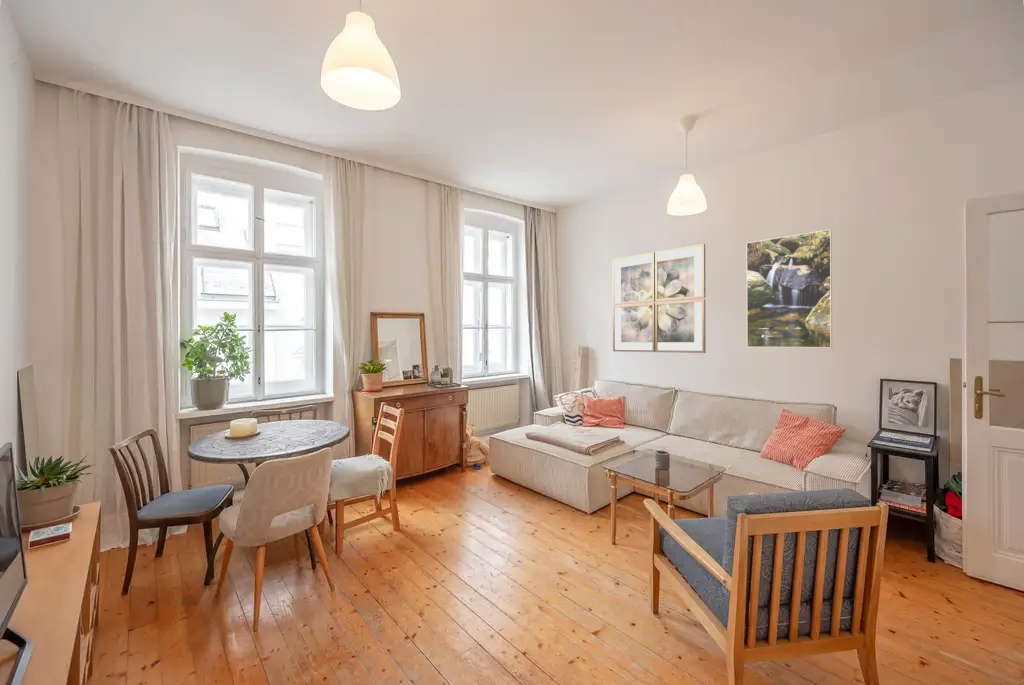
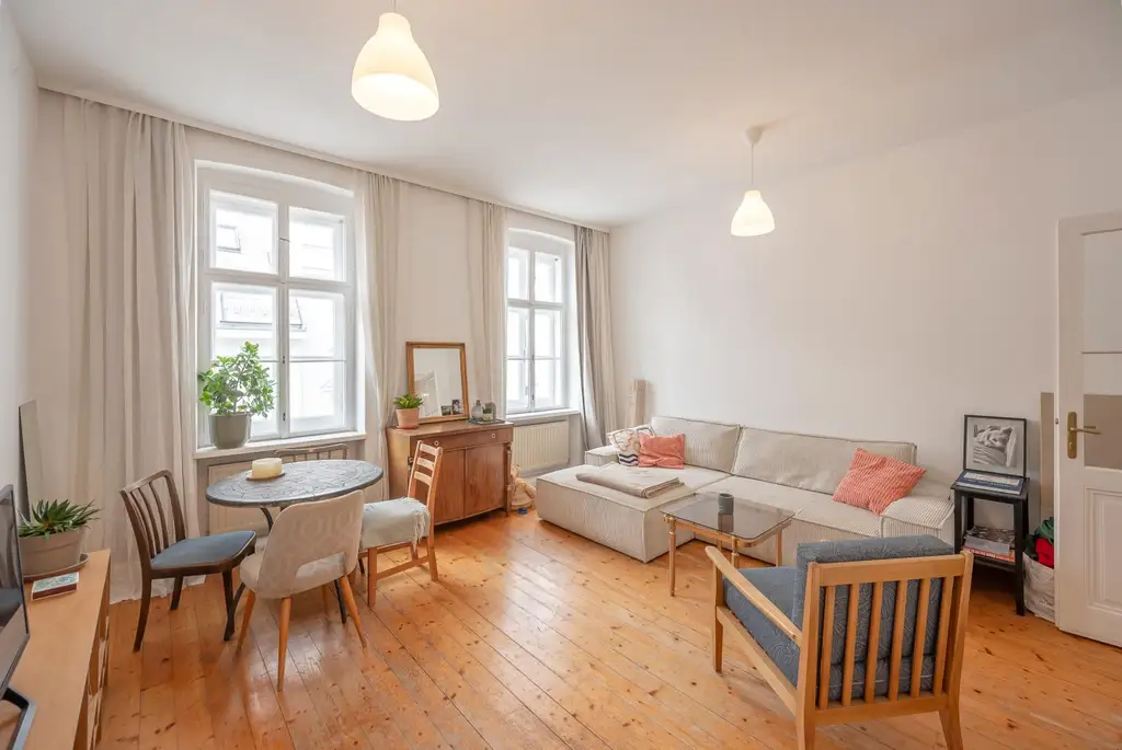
- wall art (654, 301)
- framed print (786, 292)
